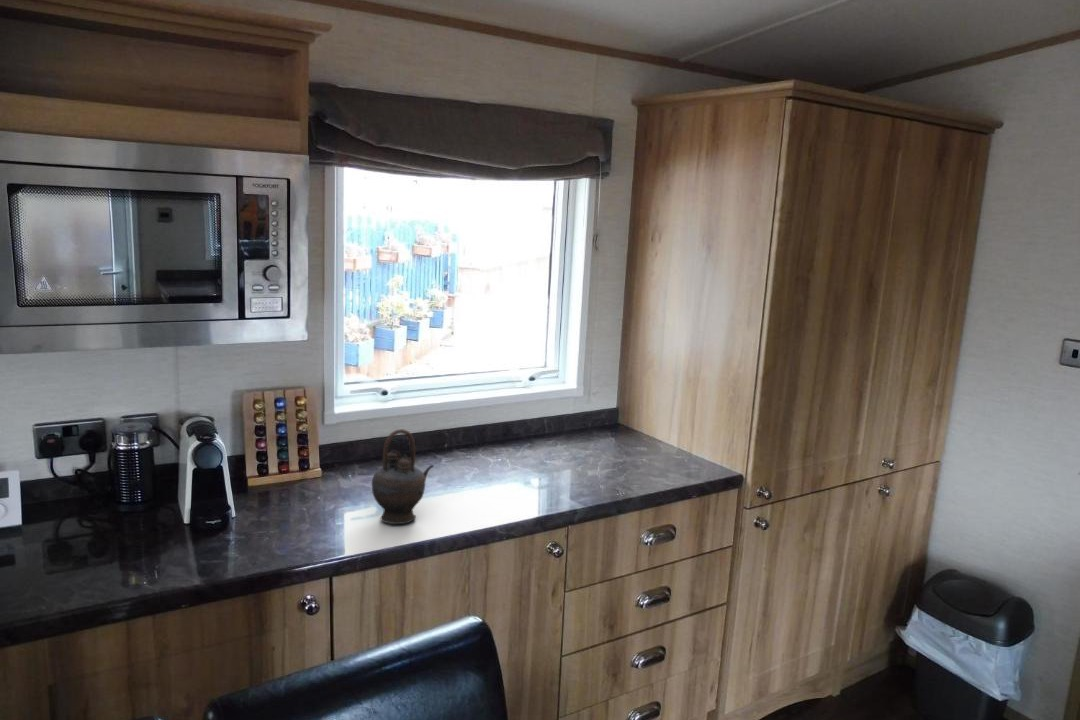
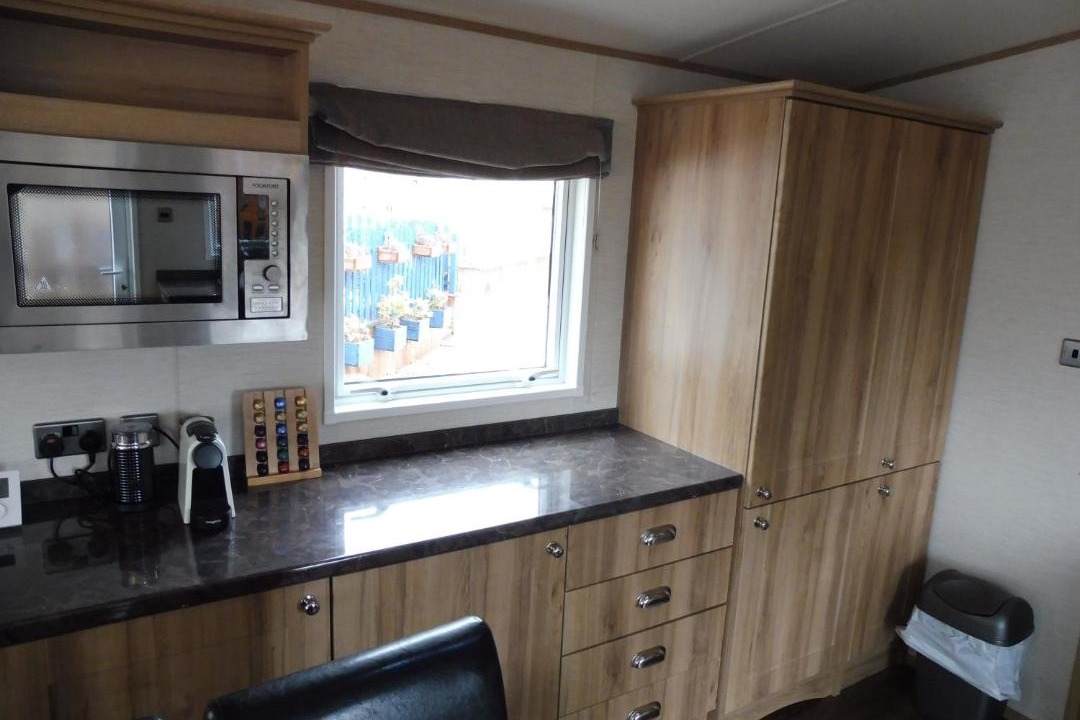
- teapot (404, 474)
